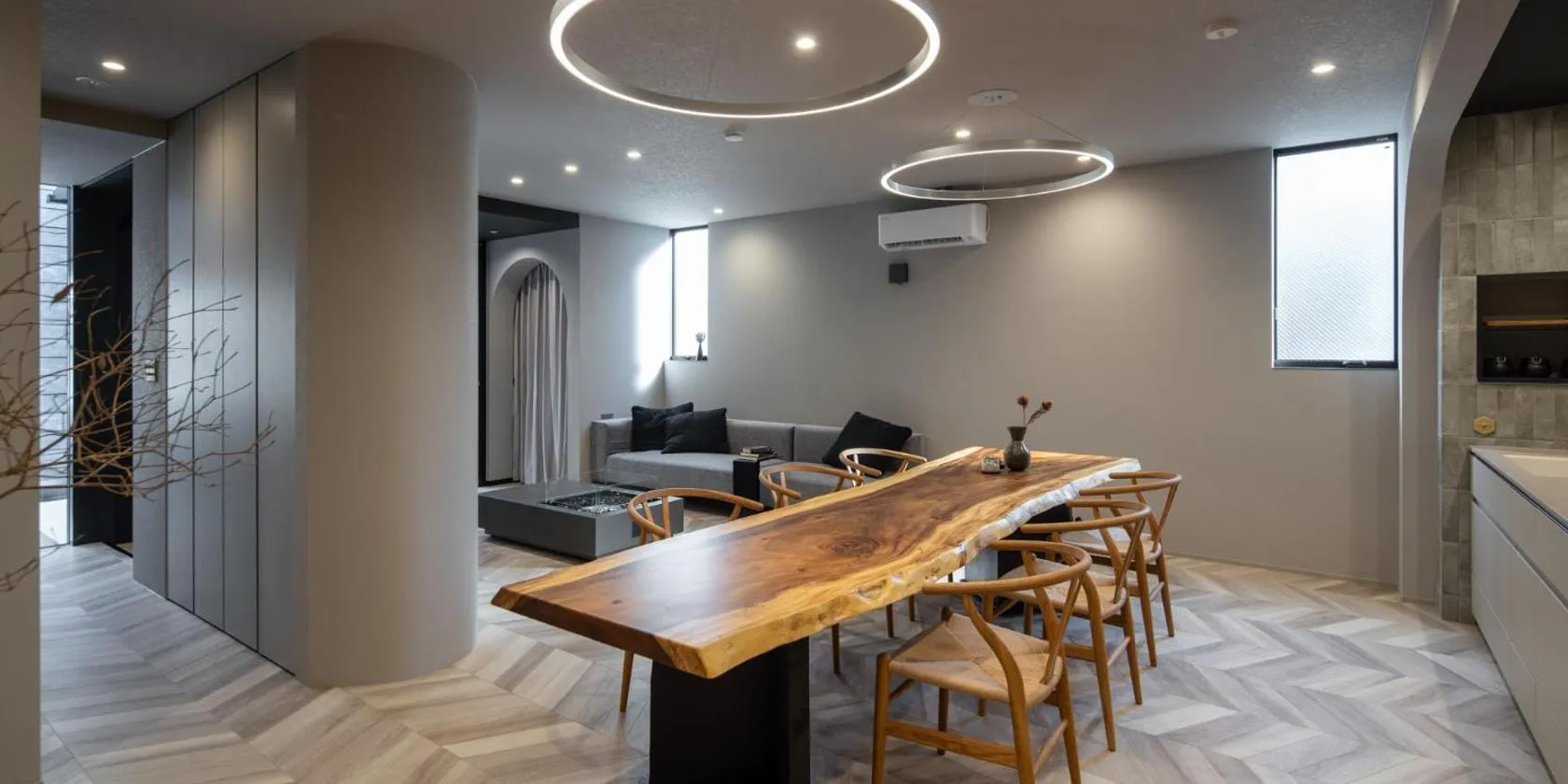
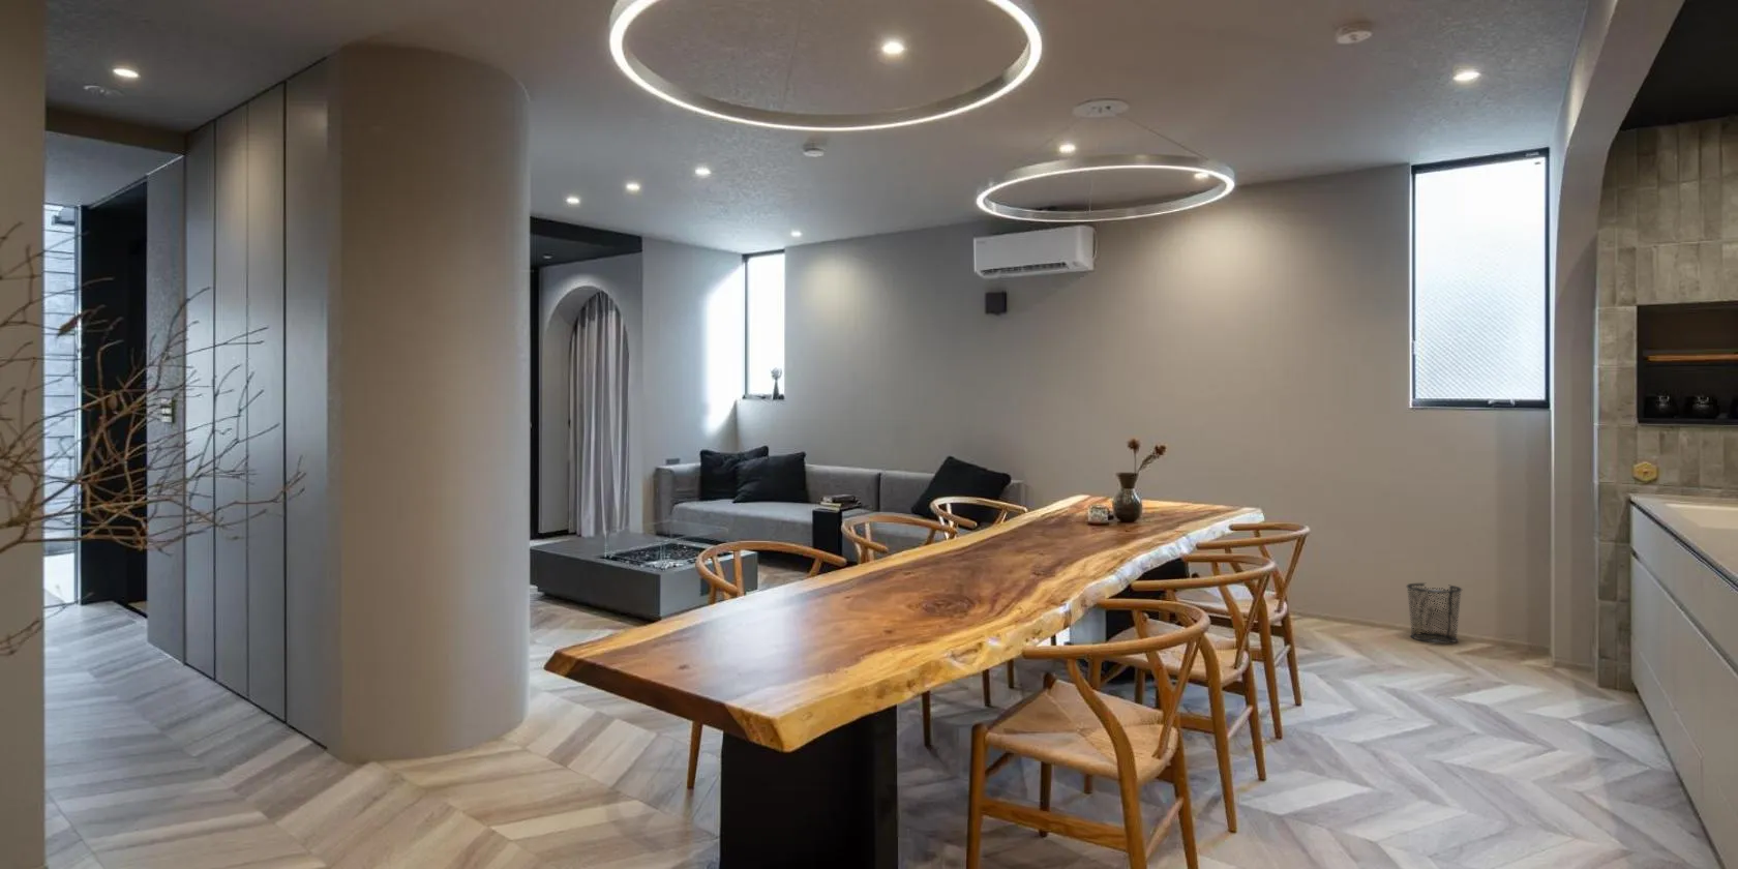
+ waste bin (1434, 612)
